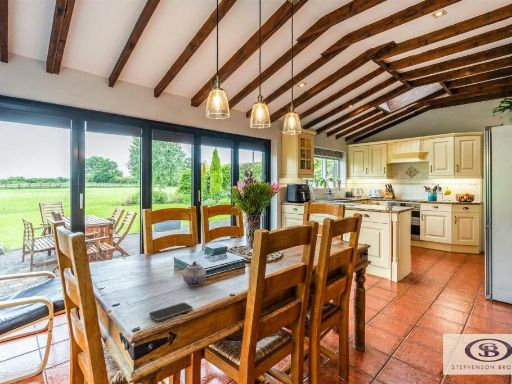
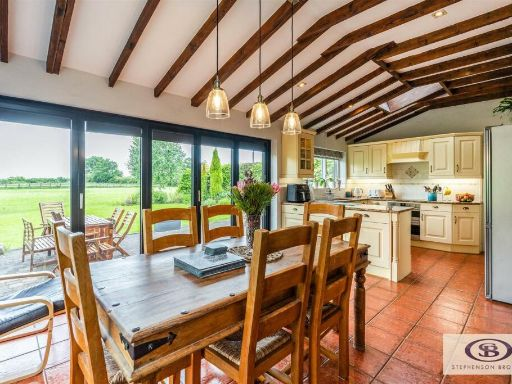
- teapot (194, 272)
- smartphone (171, 310)
